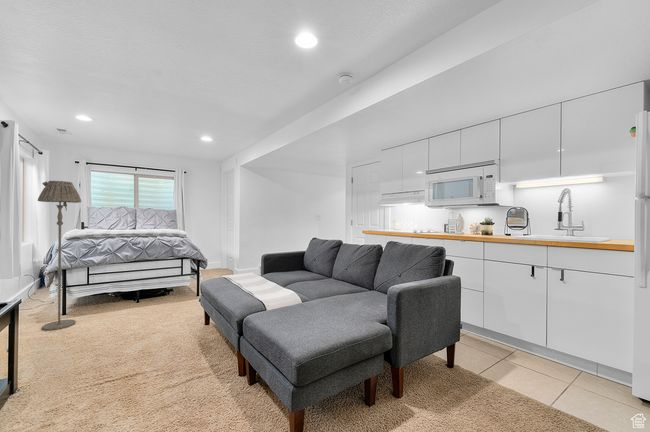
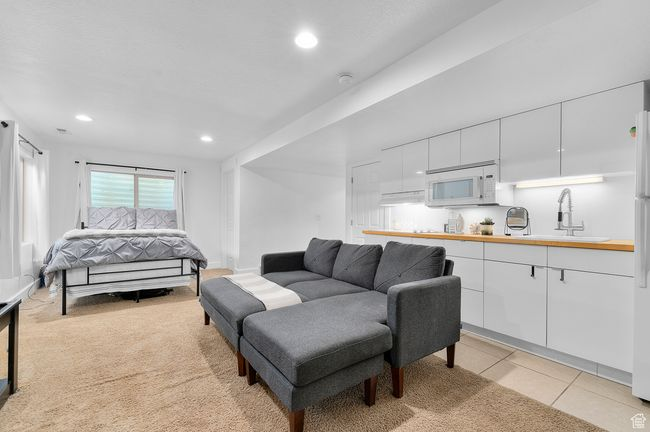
- floor lamp (59, 253)
